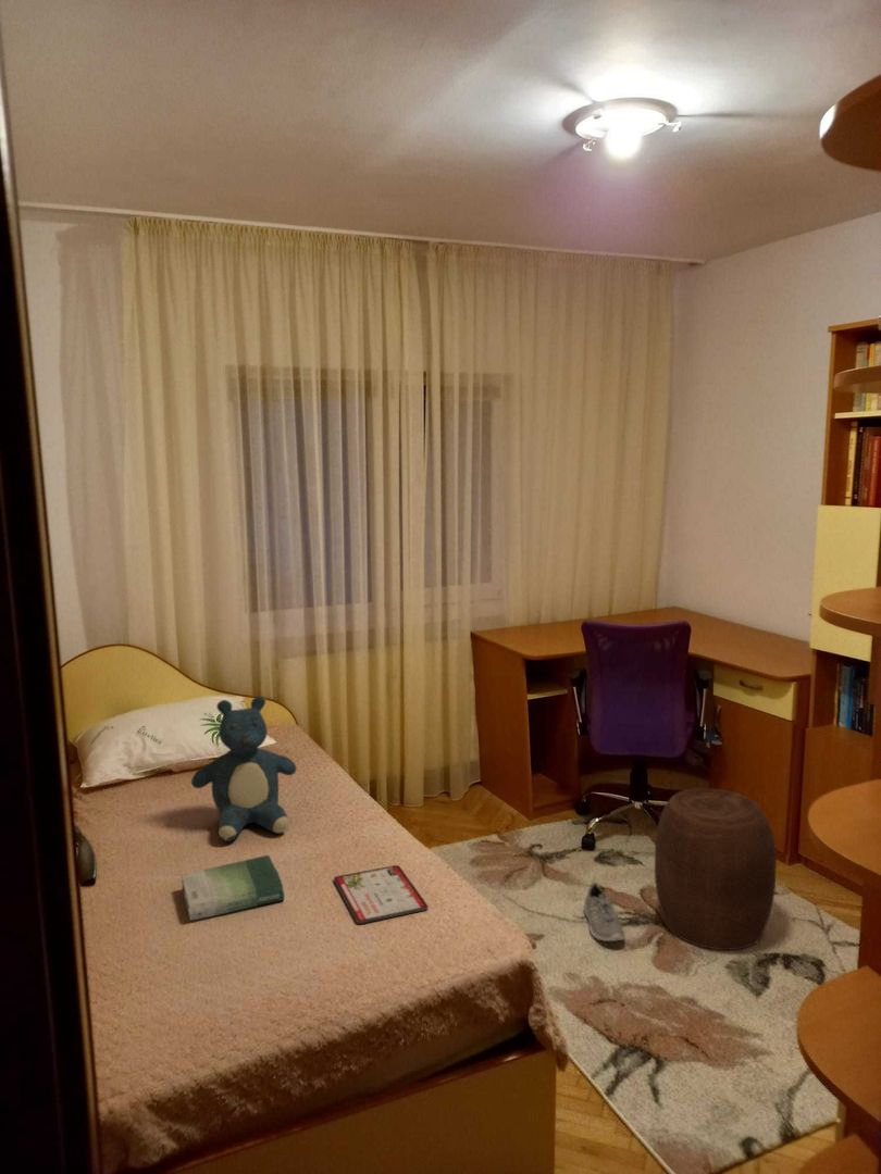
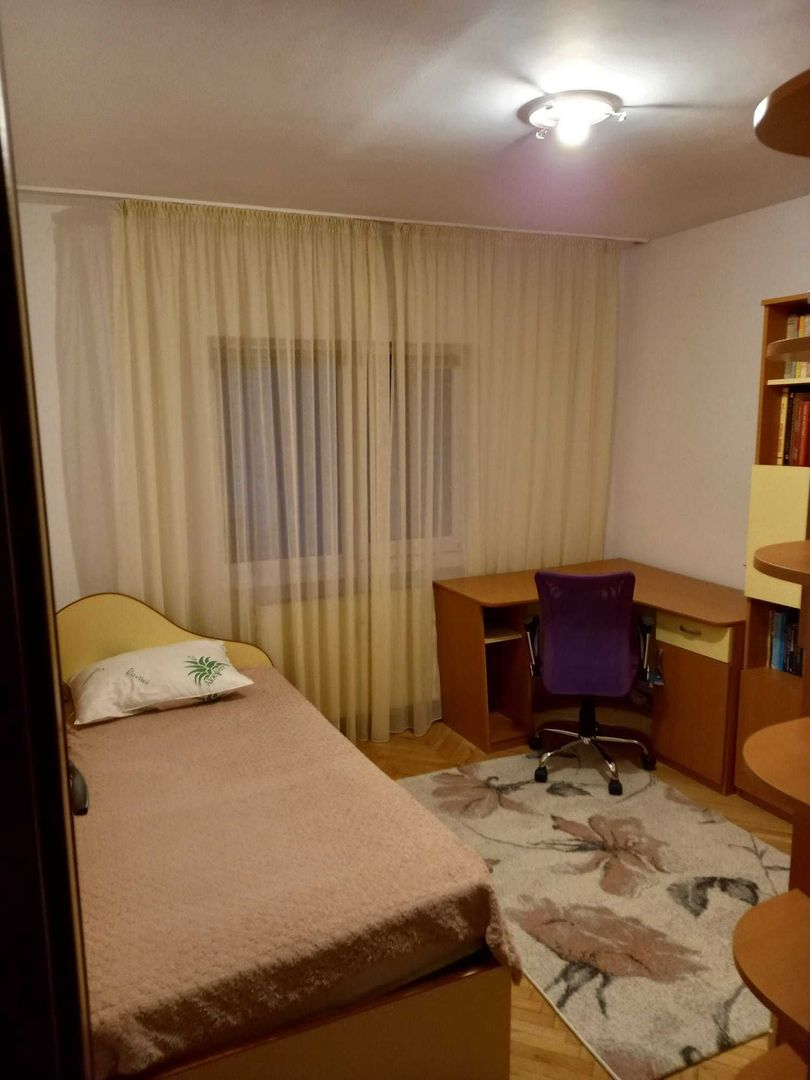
- sneaker (600, 912)
- teddy bear (246, 764)
- book (232, 886)
- stool (714, 863)
- tablet (377, 892)
